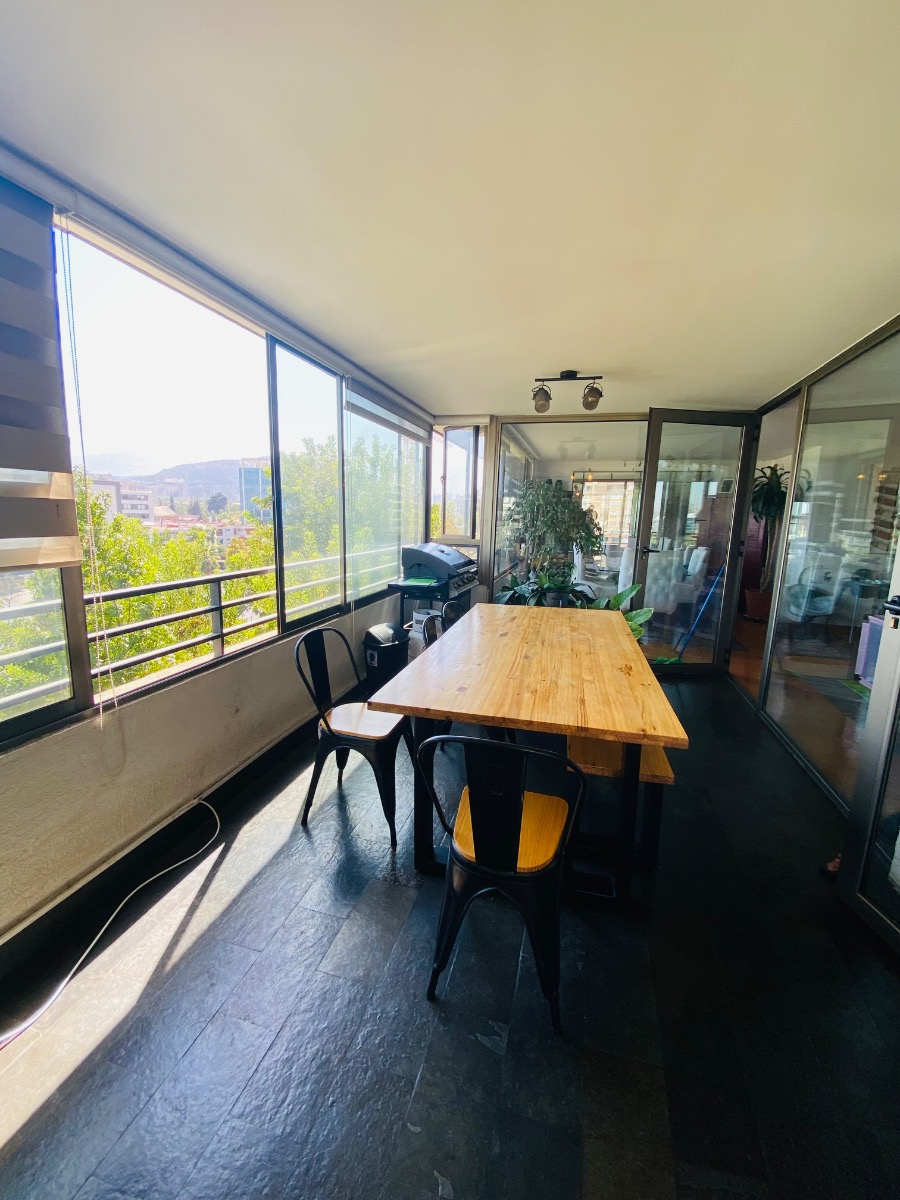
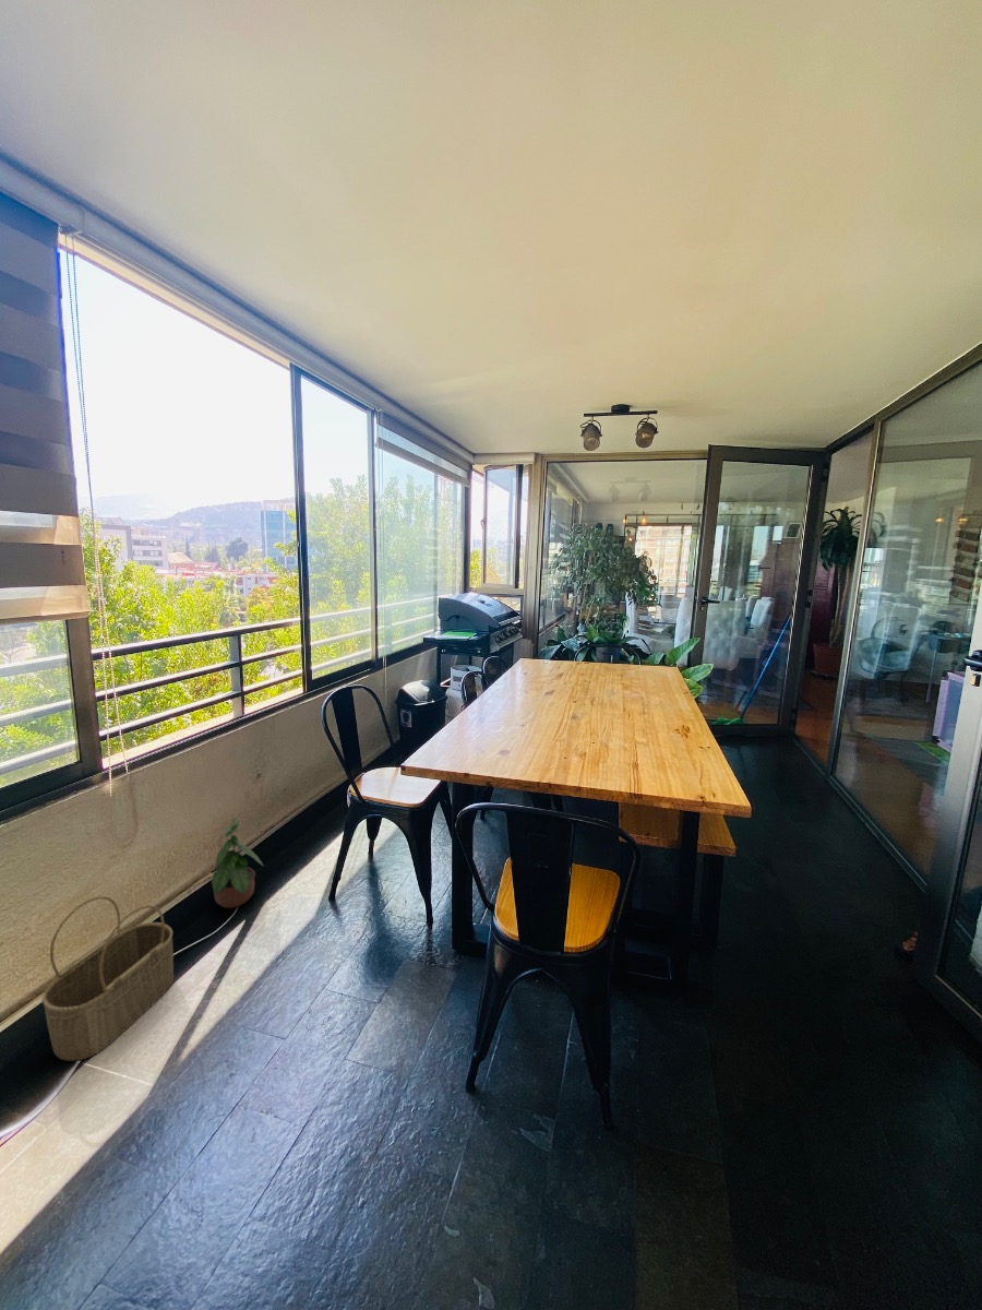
+ potted plant (236, 860)
+ wicker basket (112, 960)
